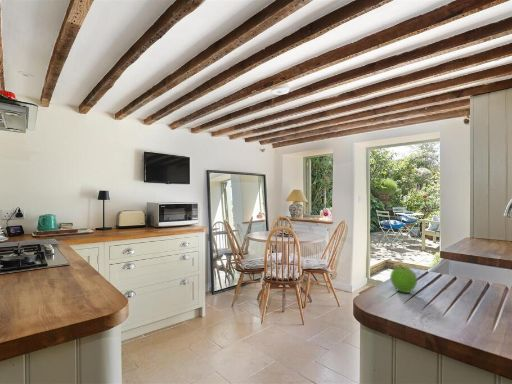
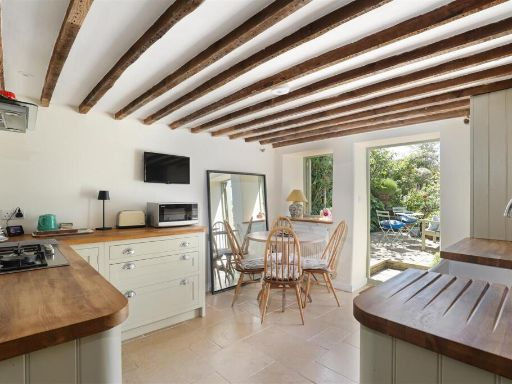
- fruit (403, 278)
